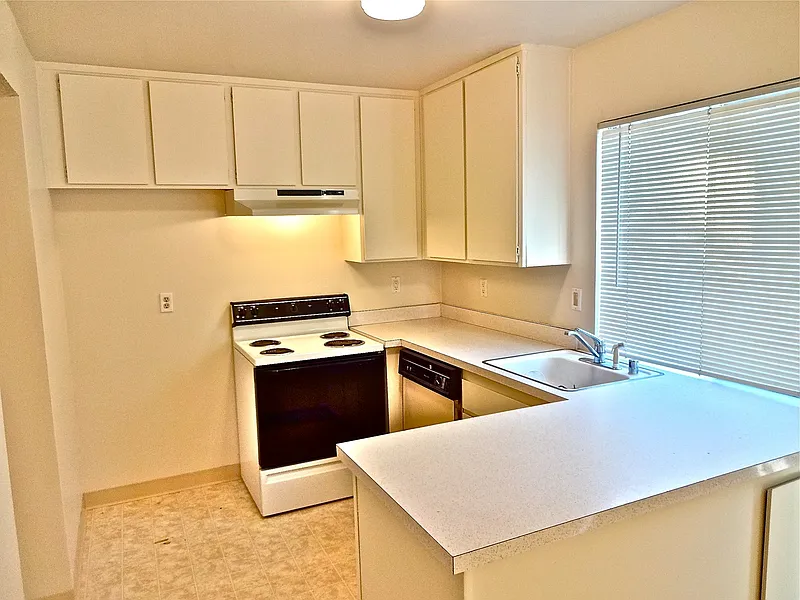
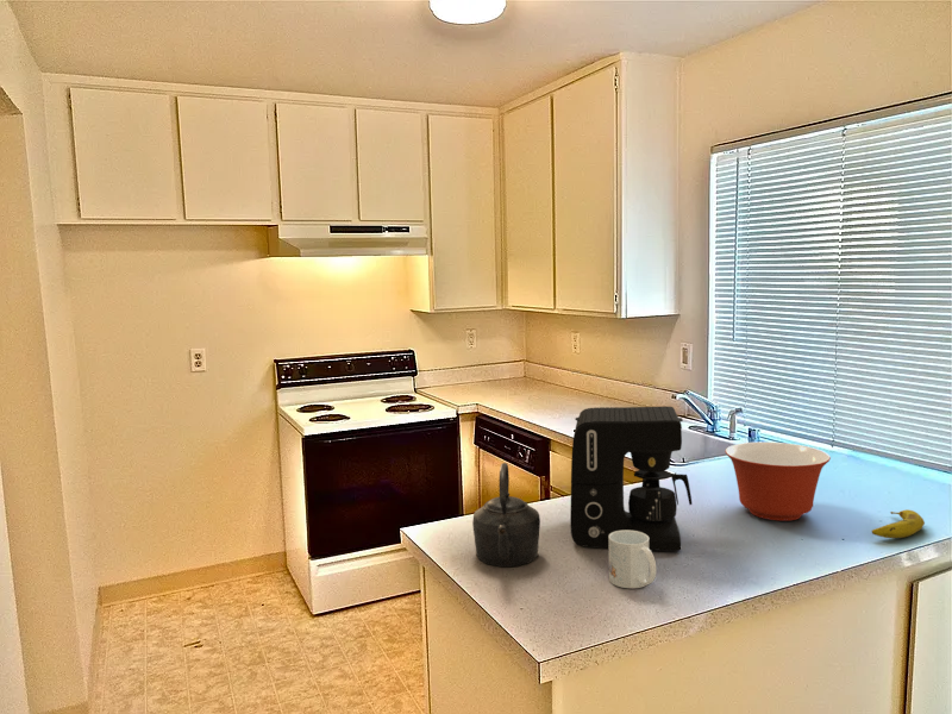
+ coffee maker (634, 475)
+ mixing bowl (775, 482)
+ mug (634, 560)
+ fruit (895, 522)
+ kettle (505, 515)
